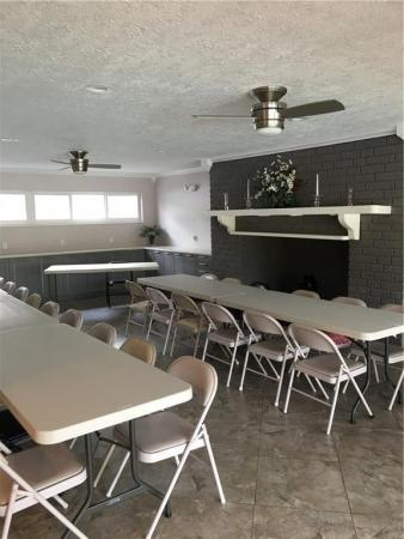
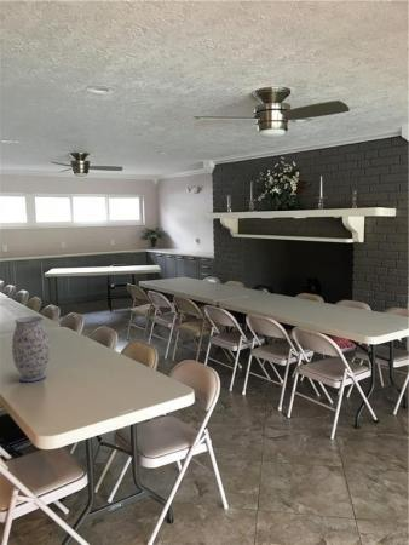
+ vase (30, 348)
